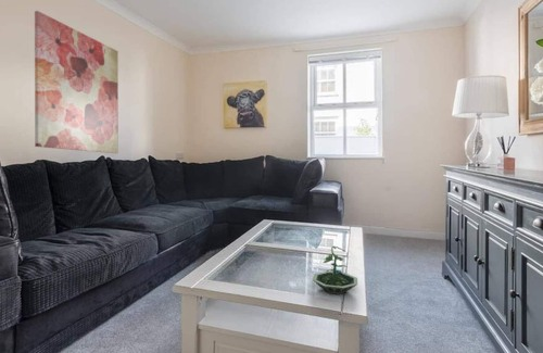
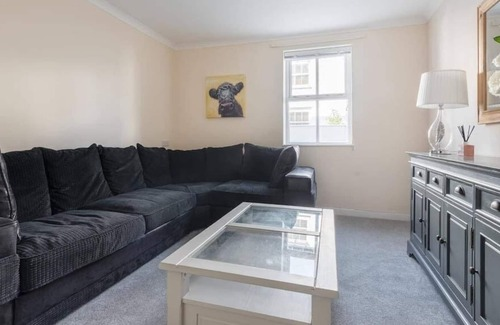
- terrarium (333, 254)
- wall art (81, 92)
